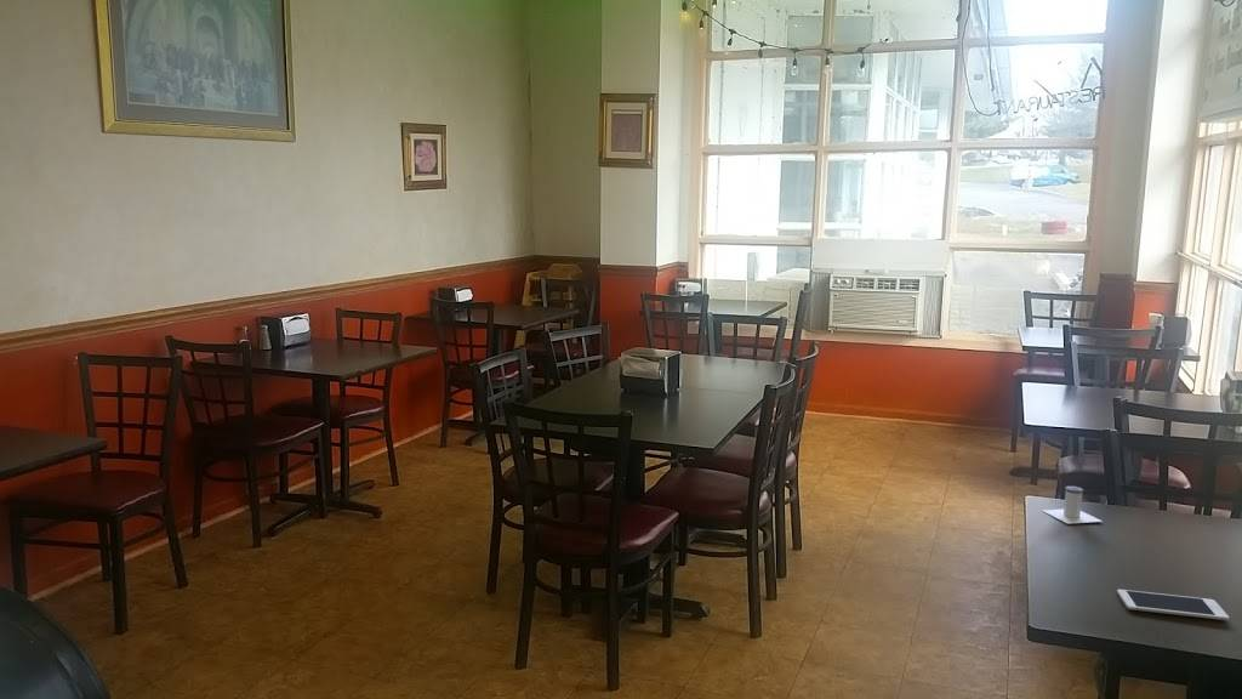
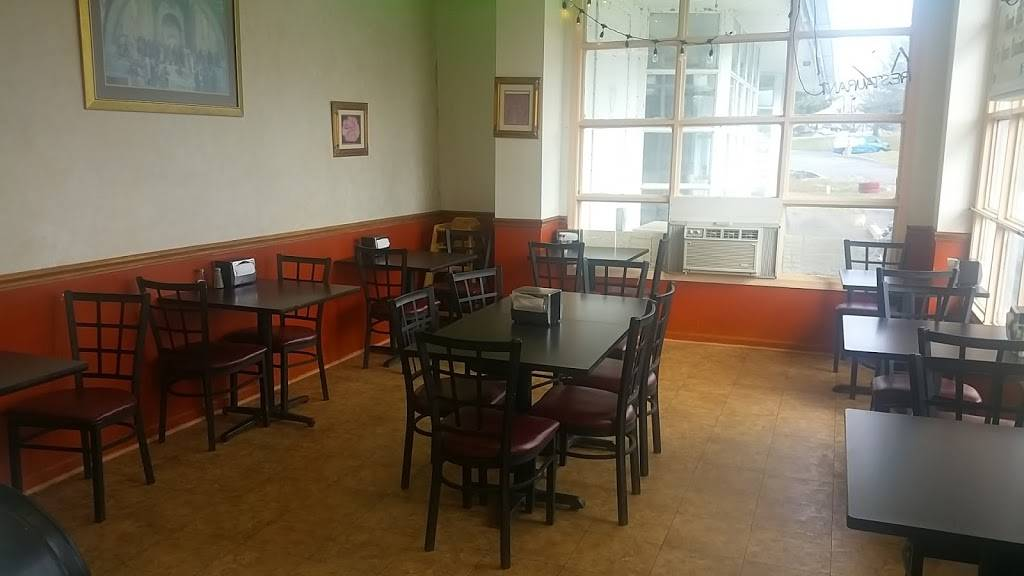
- salt shaker (1072, 501)
- cell phone (1170, 604)
